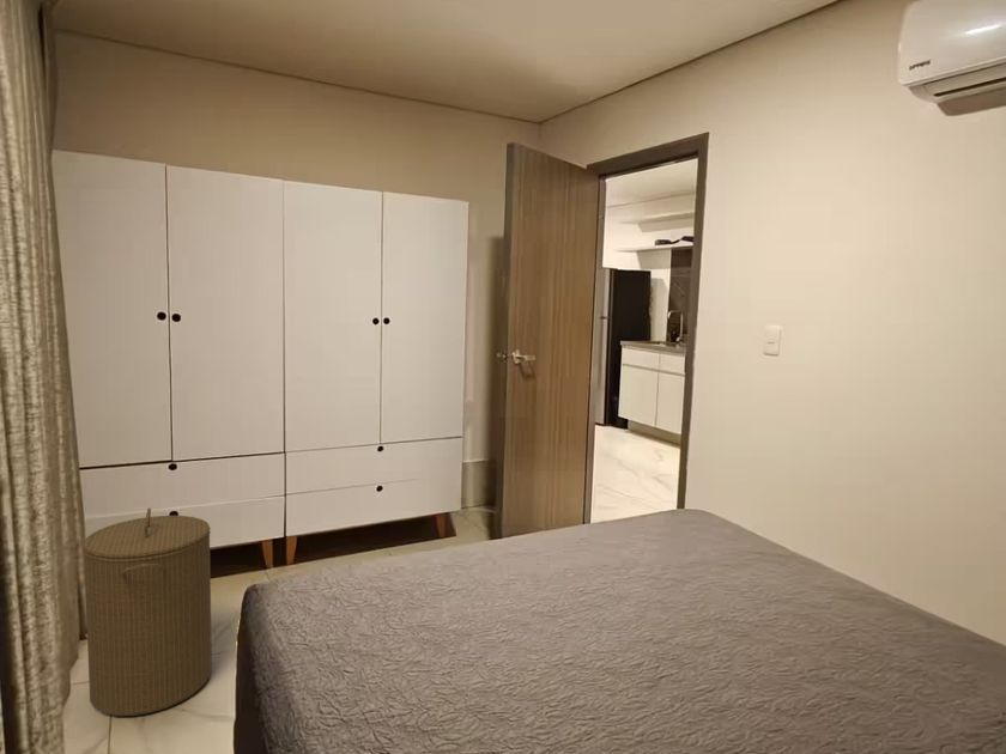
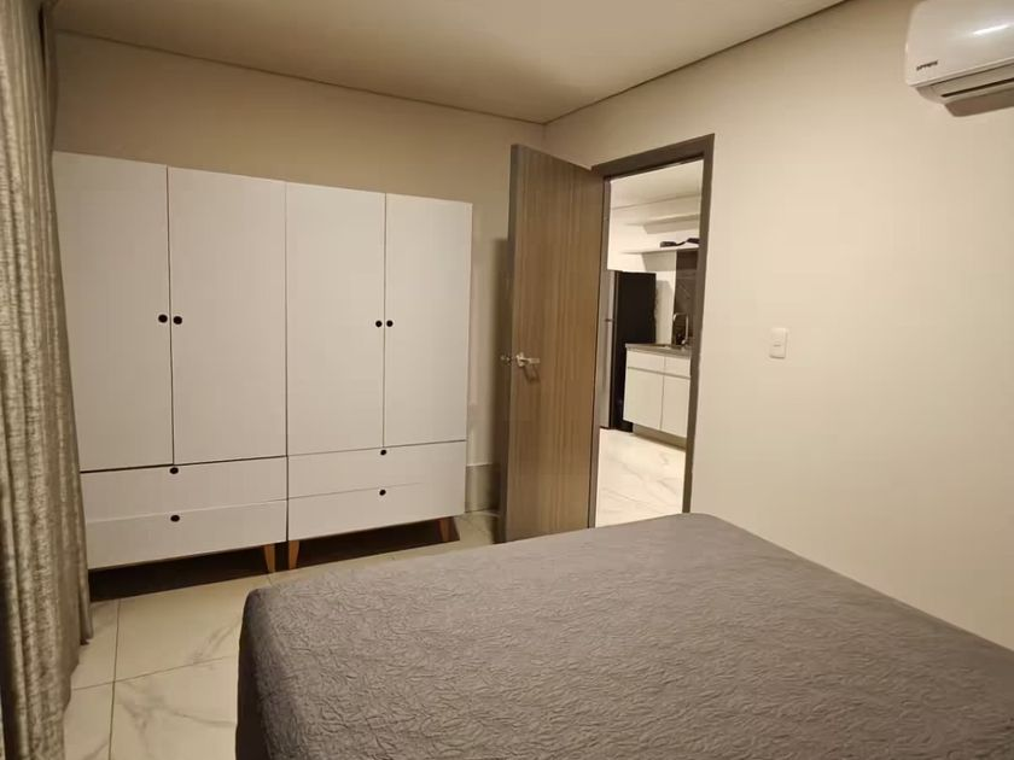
- laundry hamper (151, 596)
